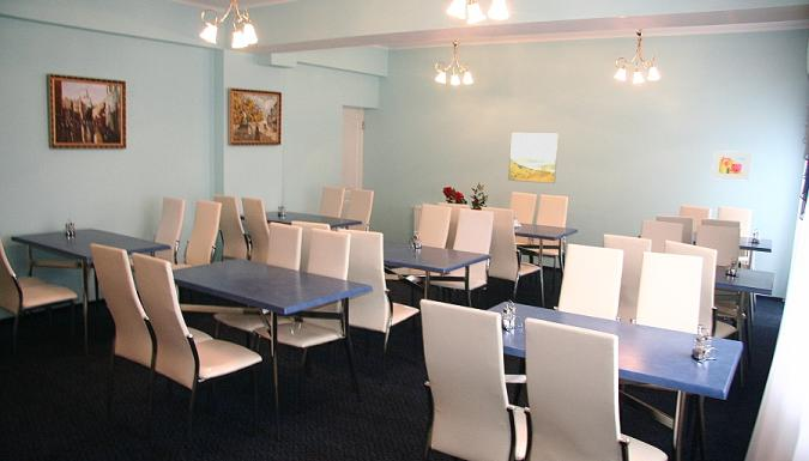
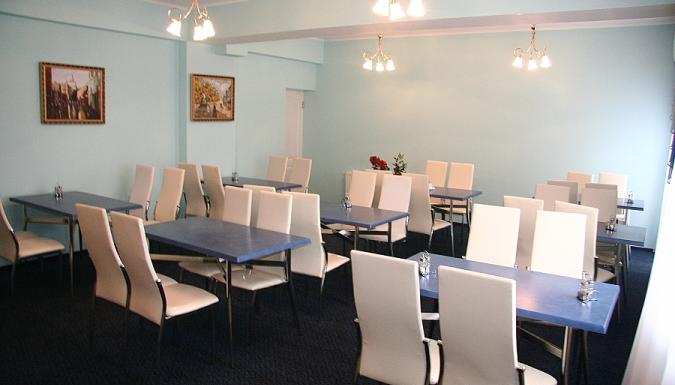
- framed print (532, 157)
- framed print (731, 165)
